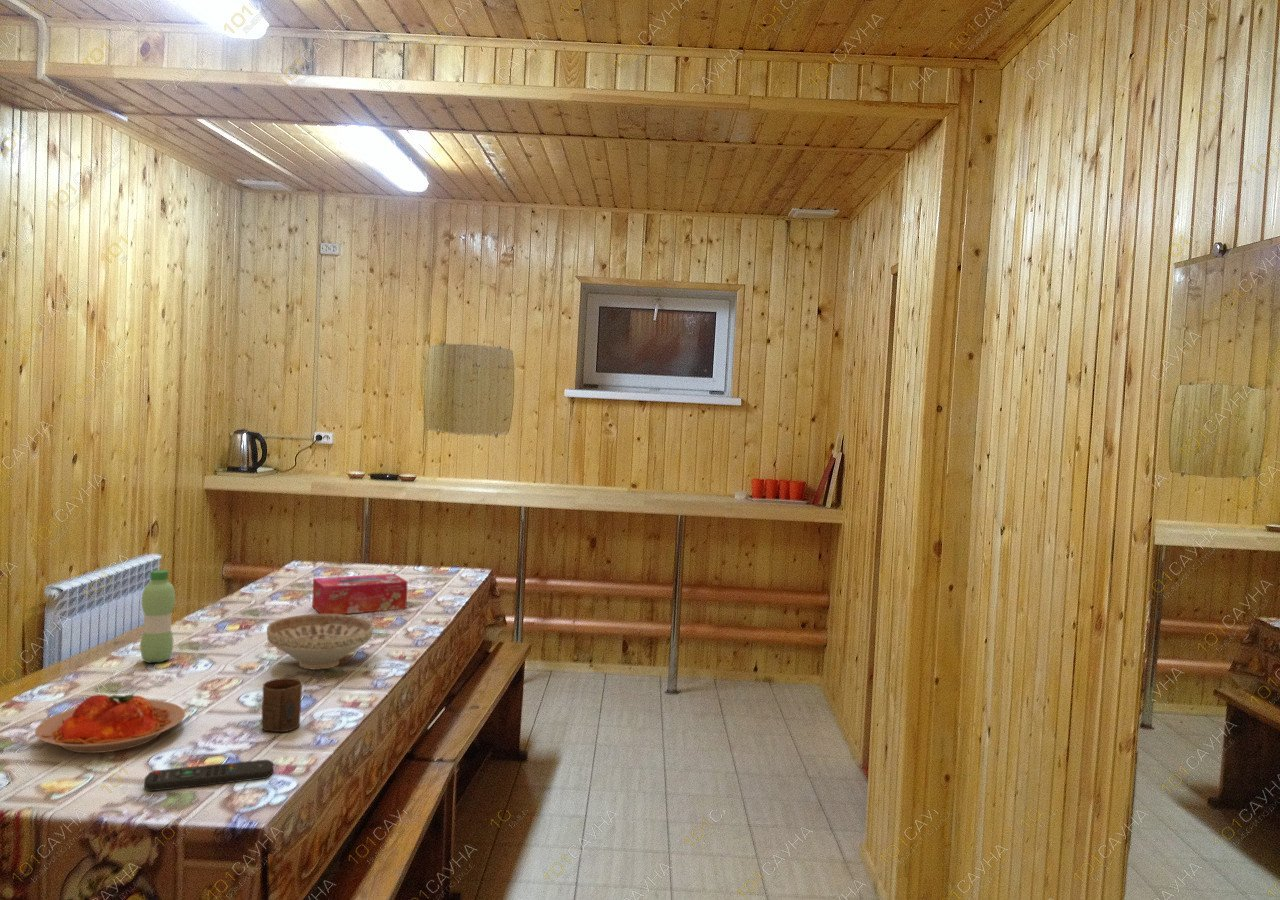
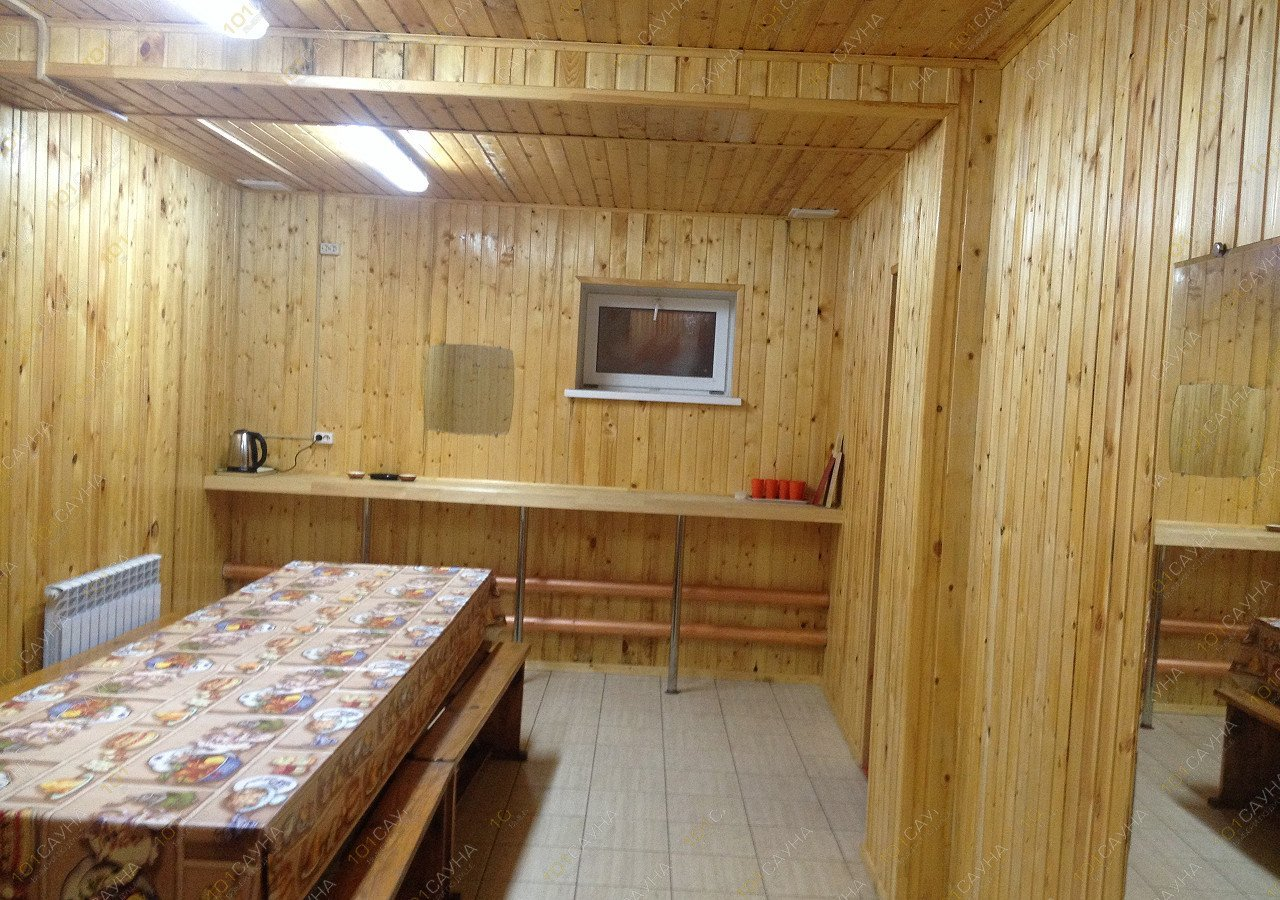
- water bottle (158, 615)
- decorative bowl (320, 645)
- plate (113, 713)
- cup (282, 704)
- tissue box (360, 593)
- remote control (210, 774)
